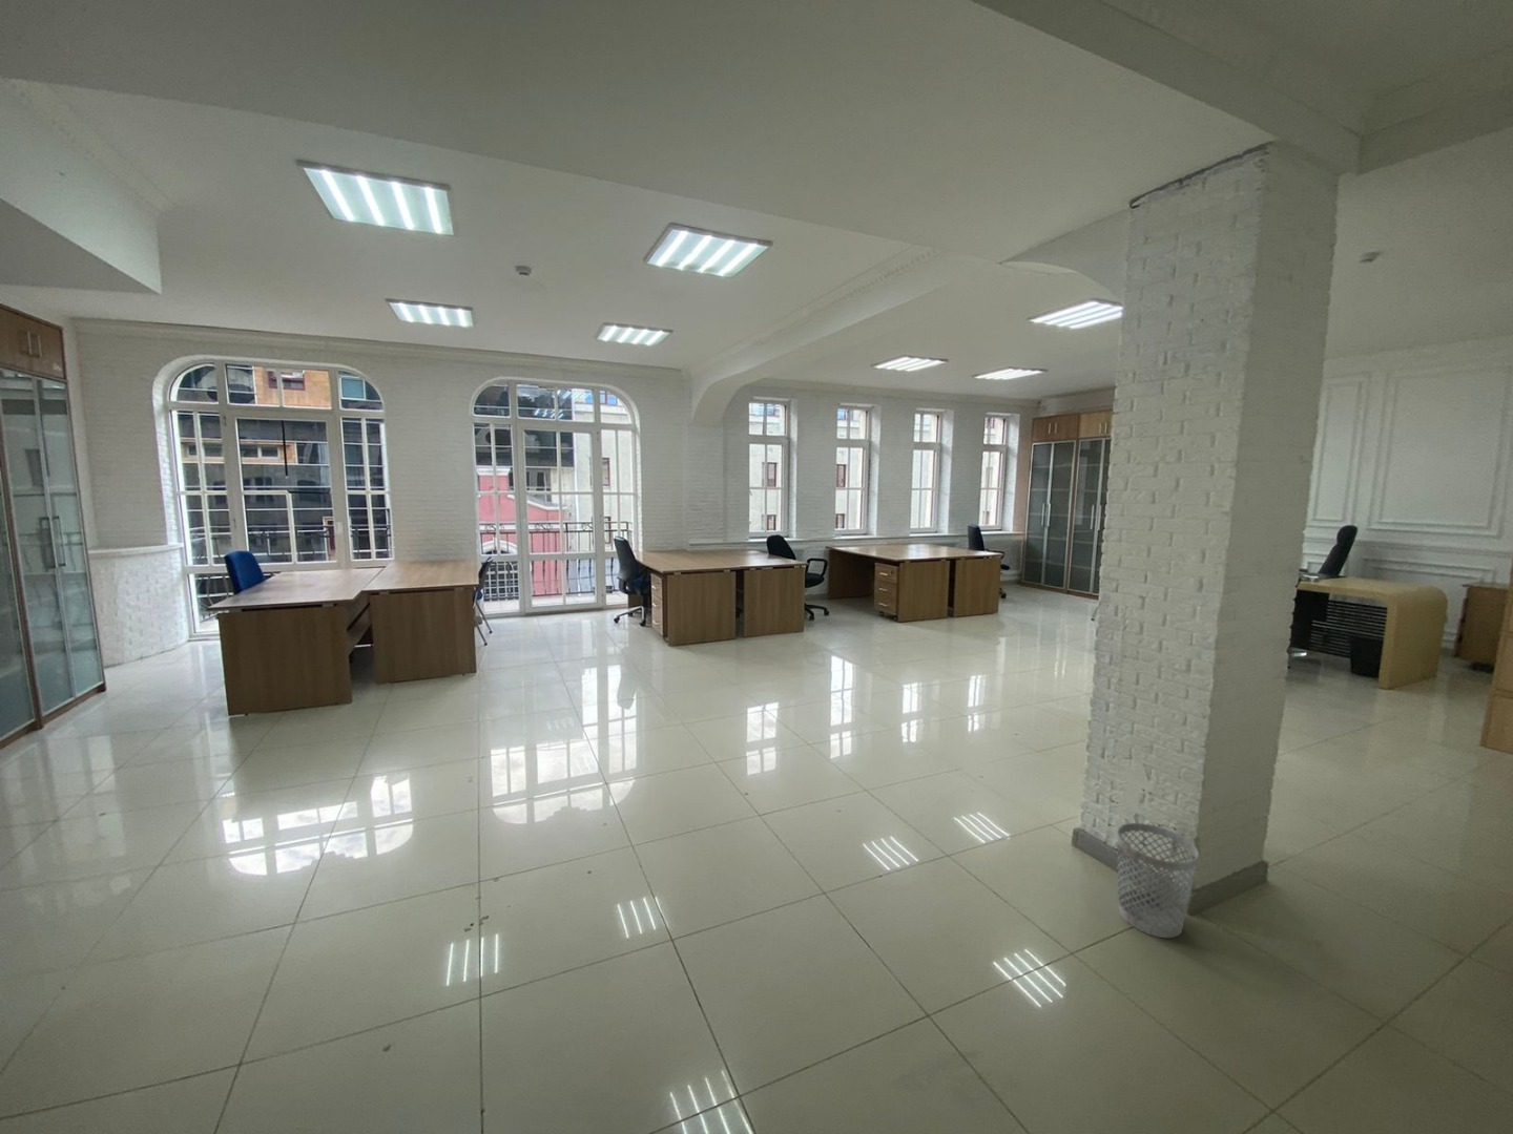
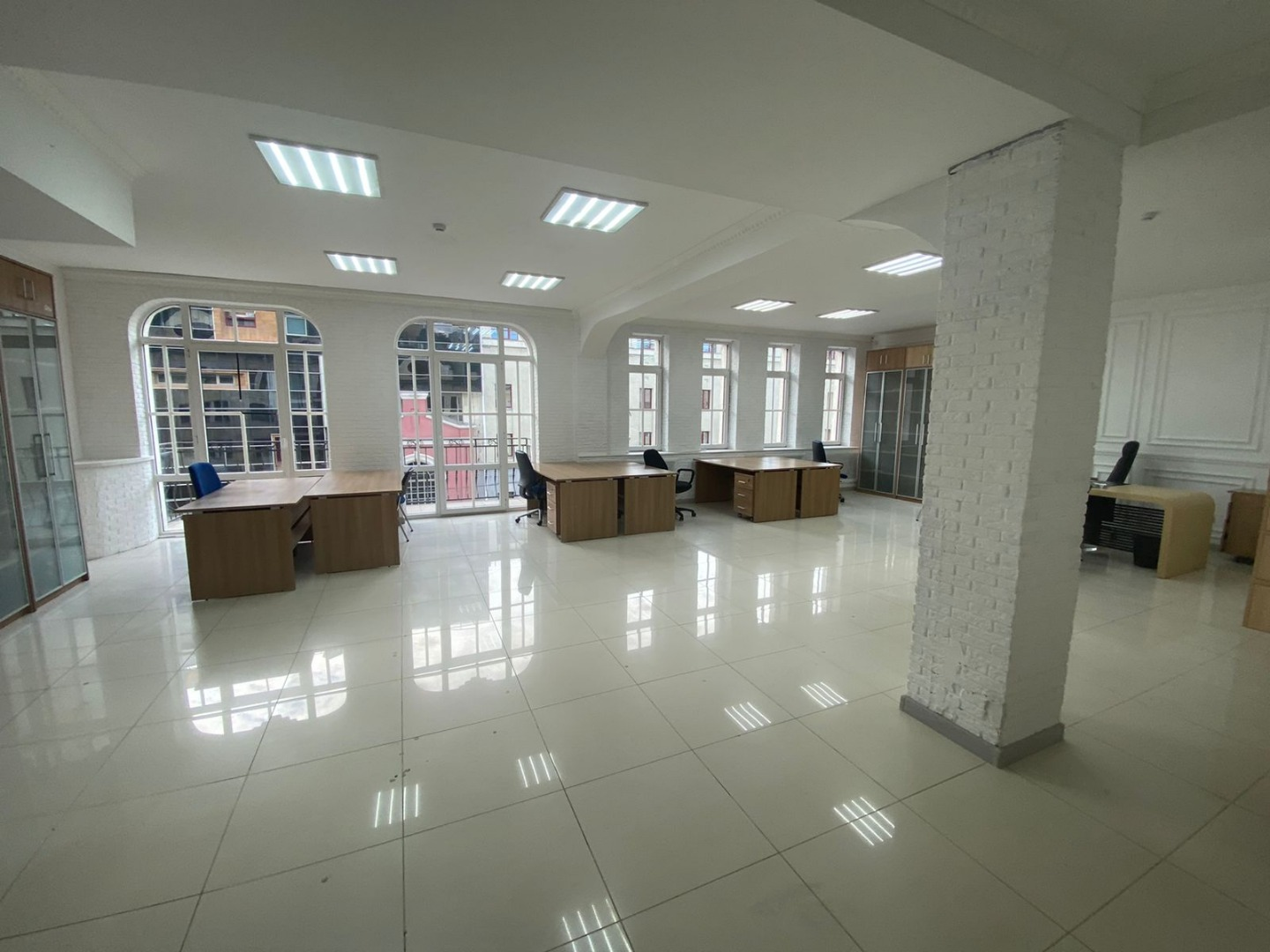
- wastebasket (1152, 880)
